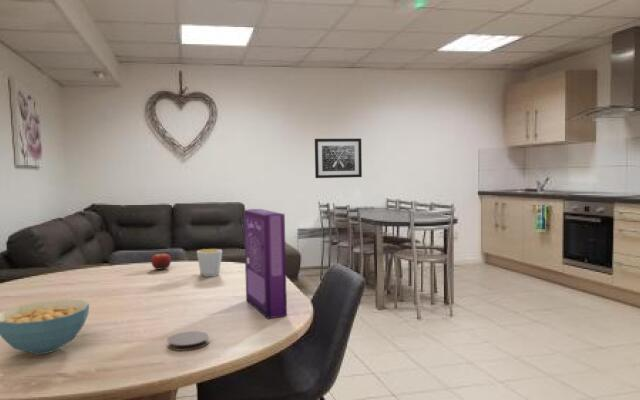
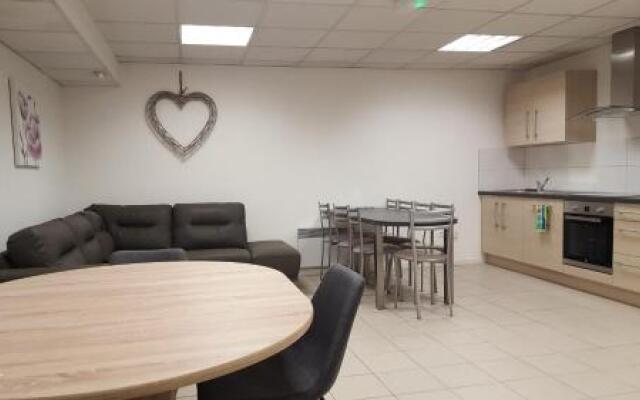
- coaster (188, 340)
- cereal box (264, 259)
- cereal bowl (44, 330)
- fruit (161, 260)
- mug (209, 262)
- wall art (338, 158)
